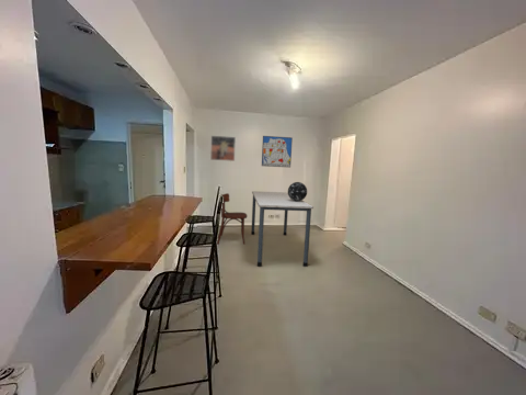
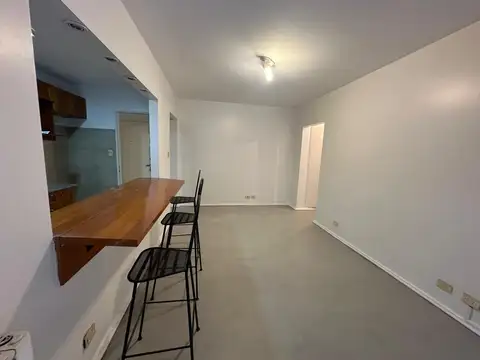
- wall art (276, 151)
- decorative globe (297, 191)
- dining table (284, 223)
- dining chair (232, 217)
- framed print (222, 148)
